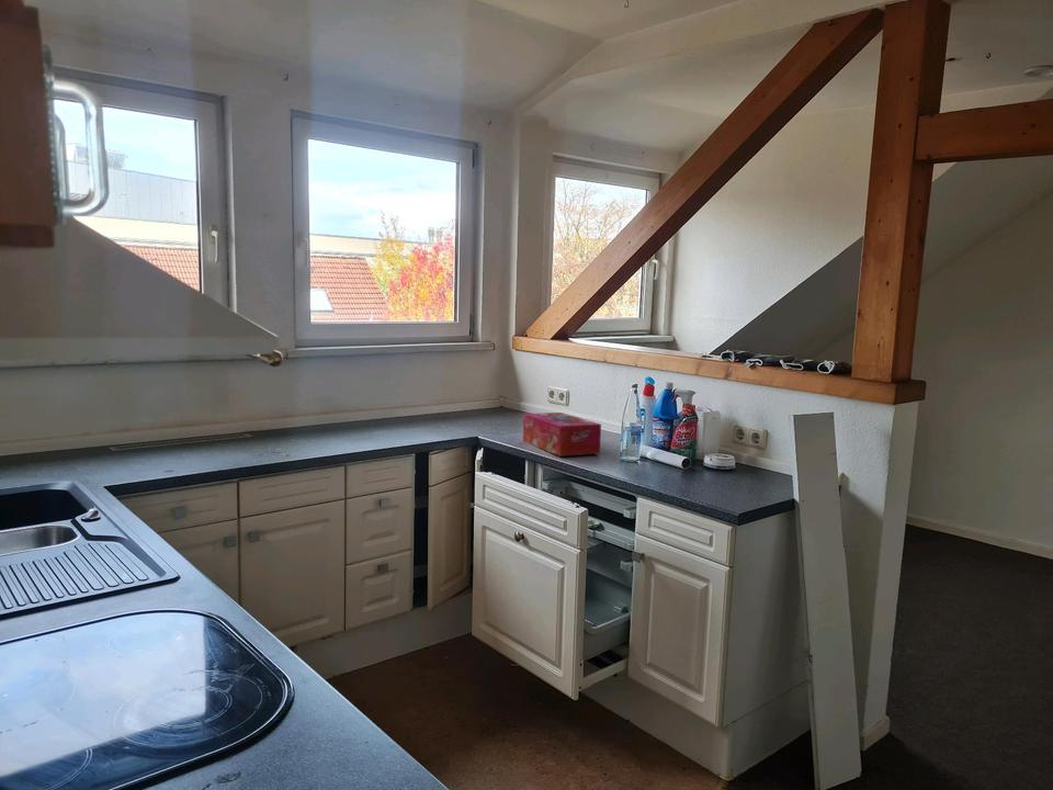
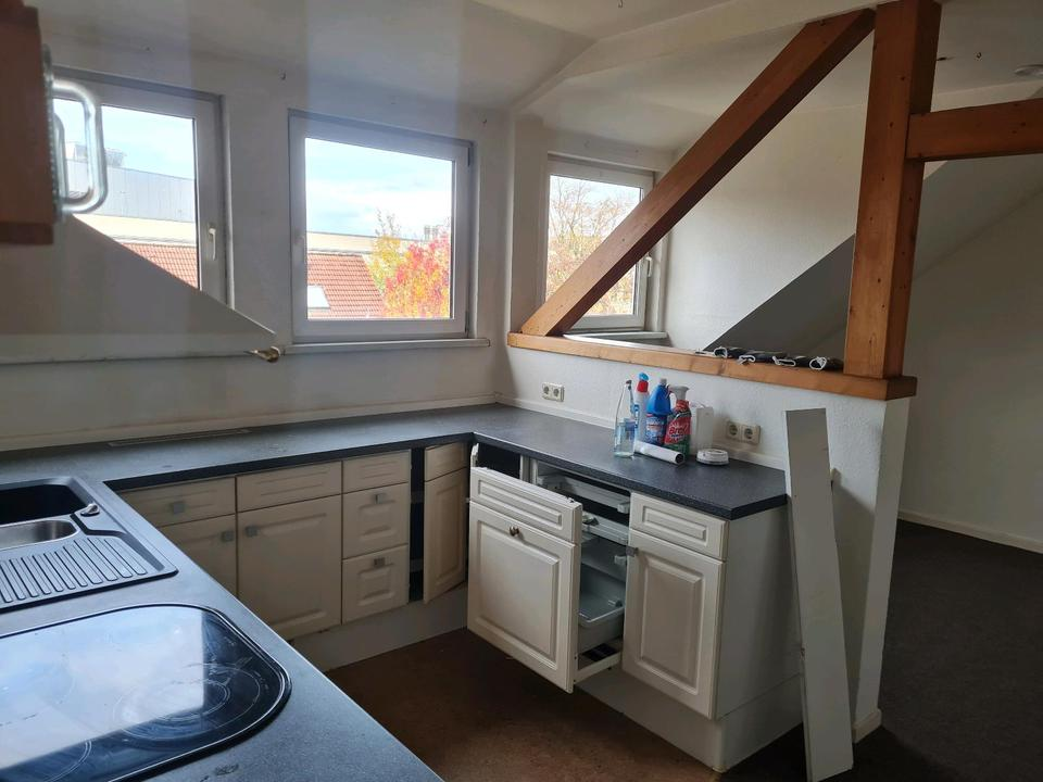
- tissue box (559, 432)
